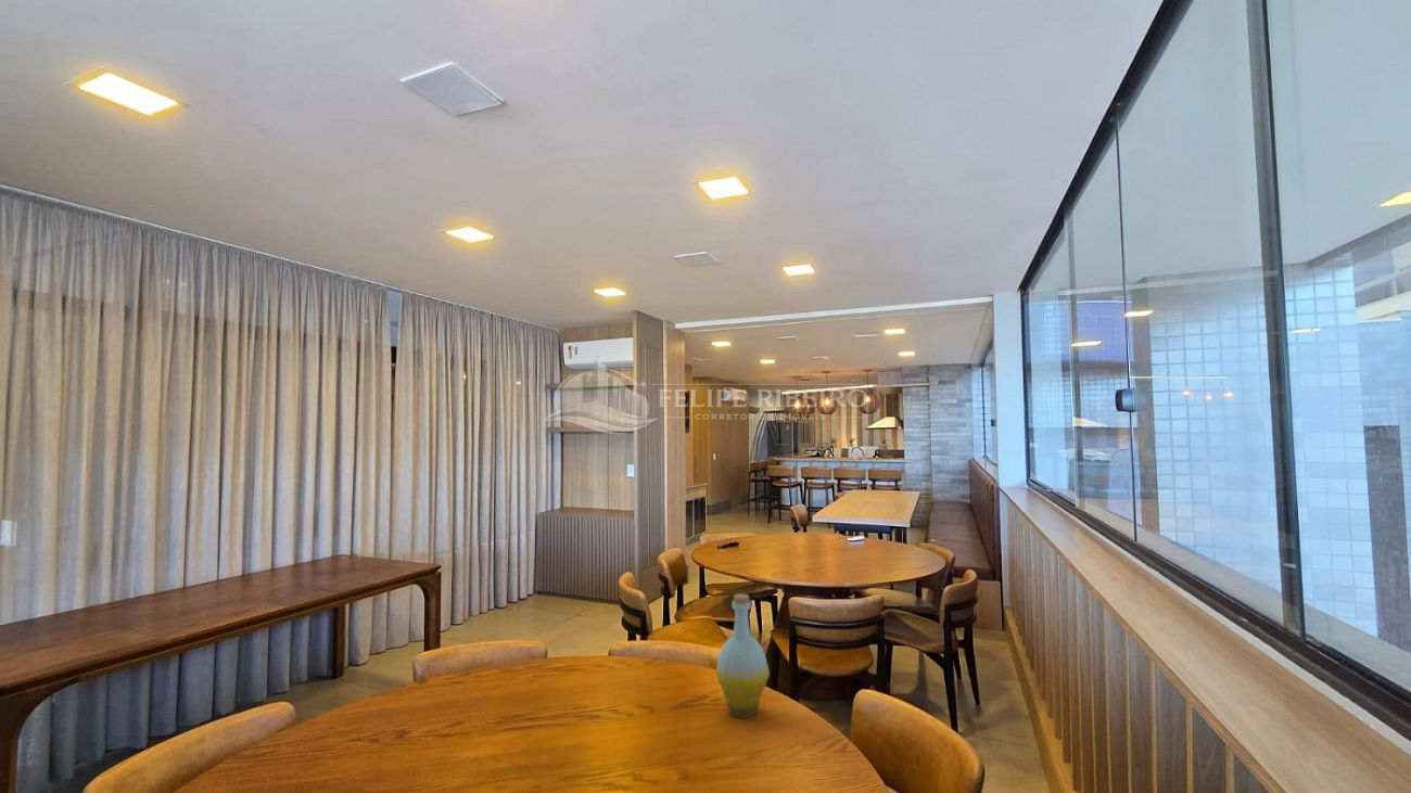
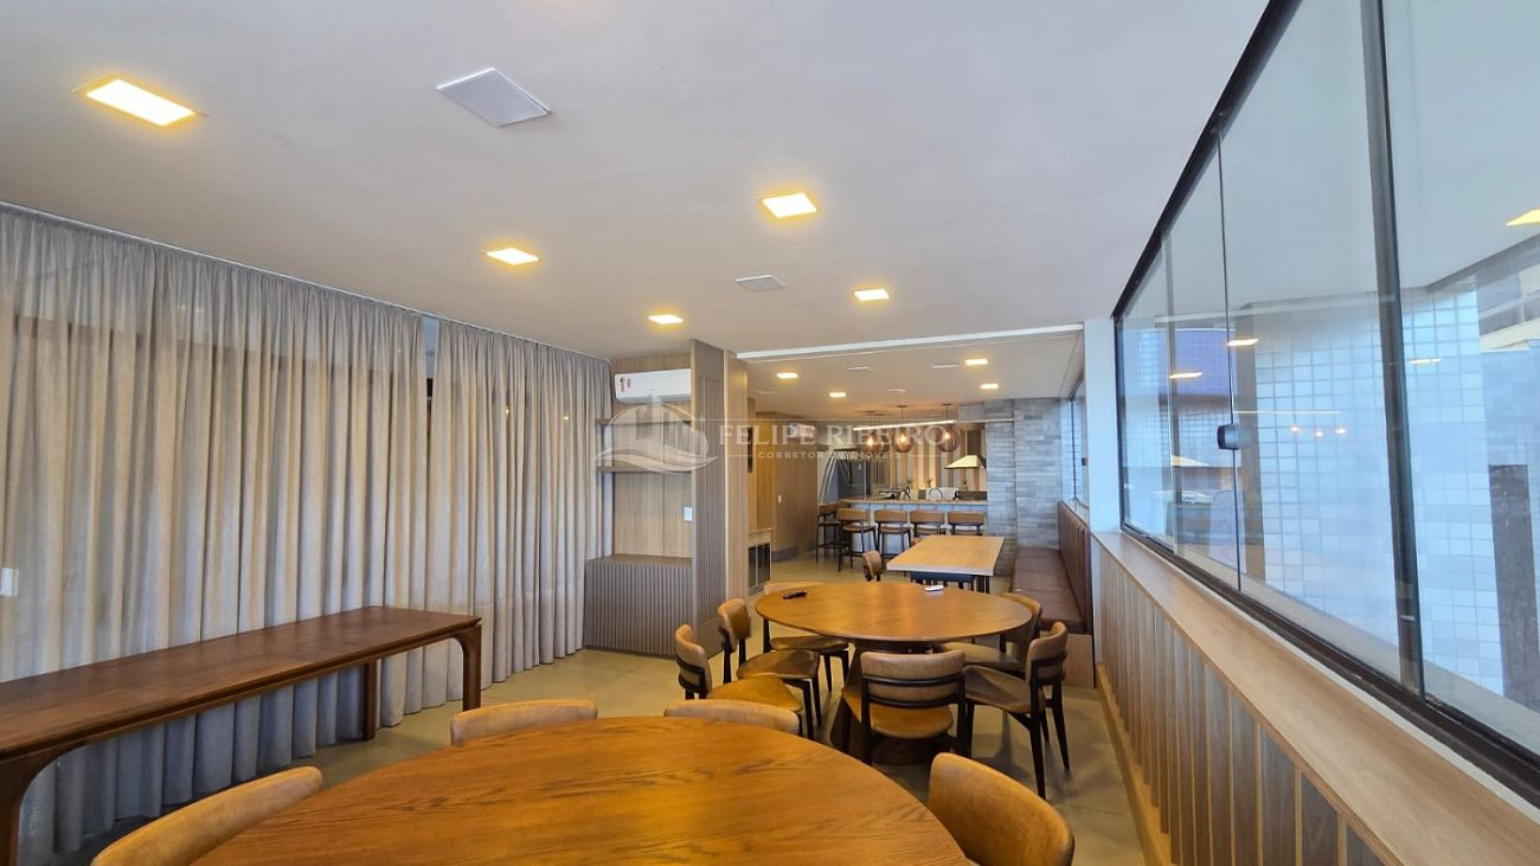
- bottle (741, 652)
